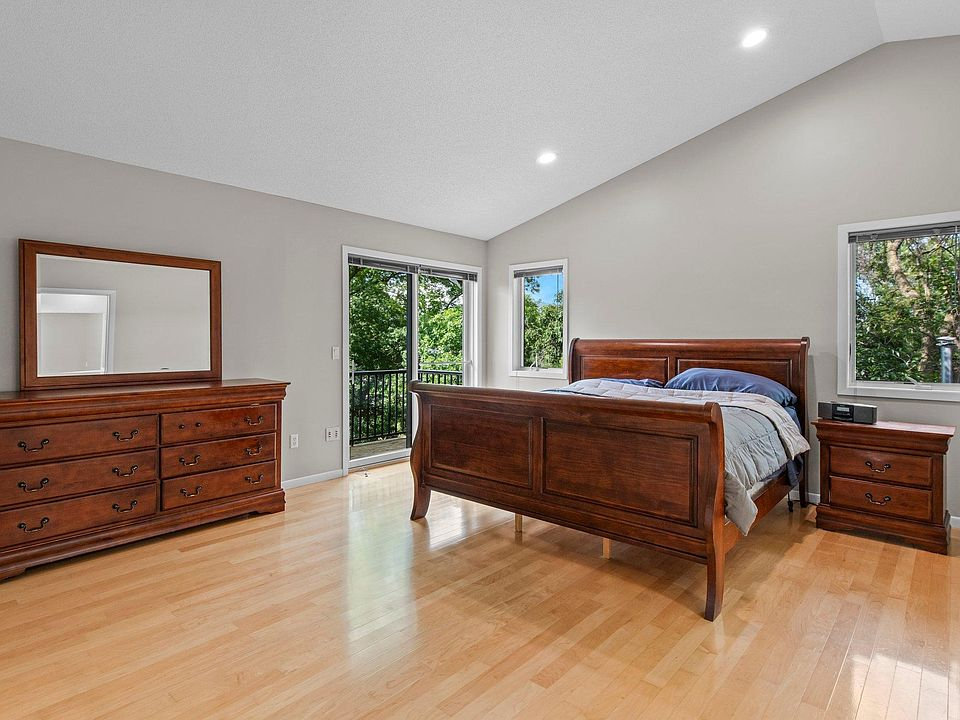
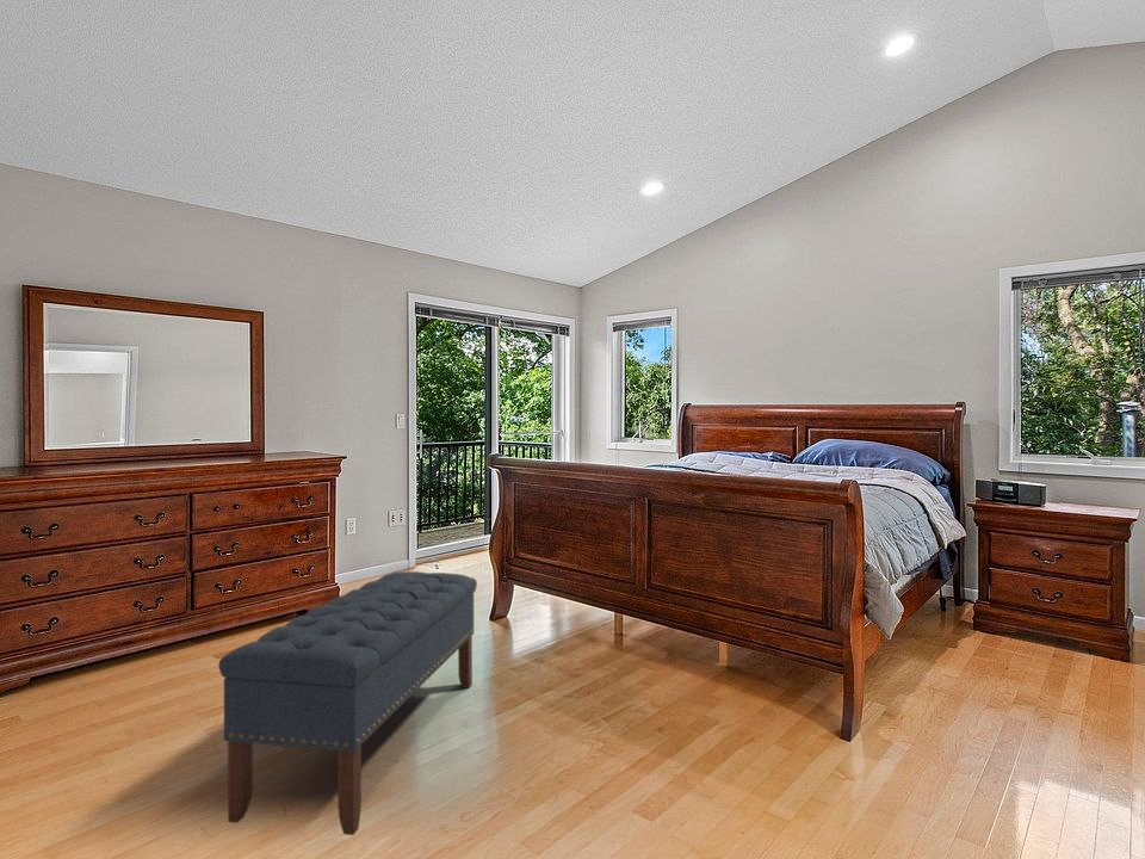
+ bench (375, 670)
